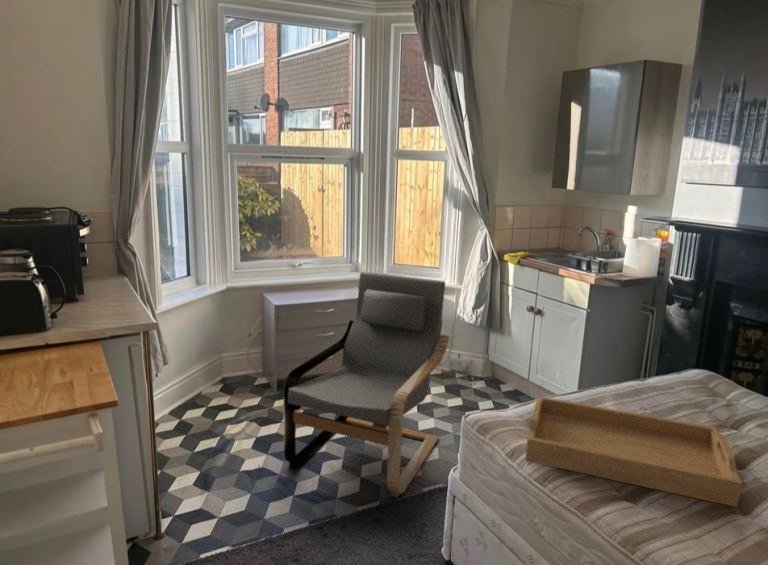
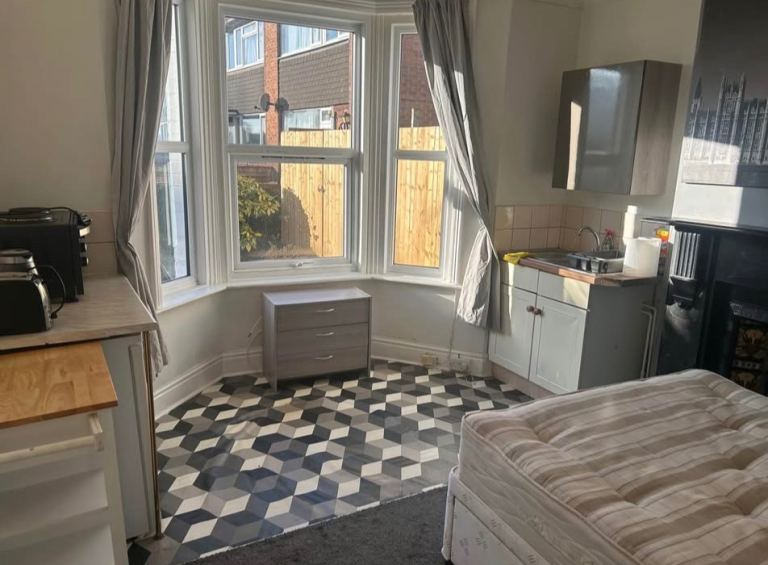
- armchair (371, 372)
- serving tray (623, 440)
